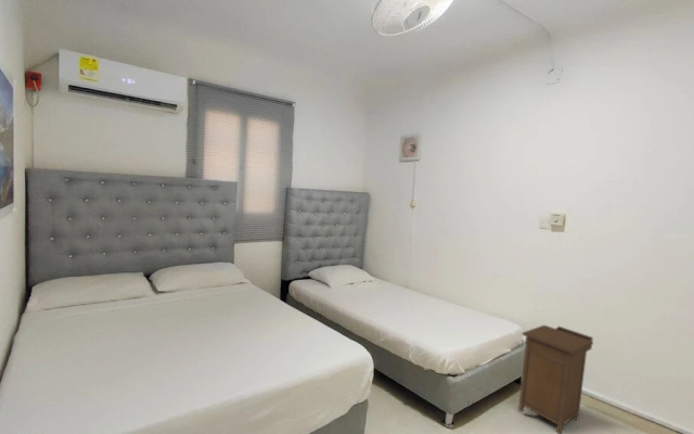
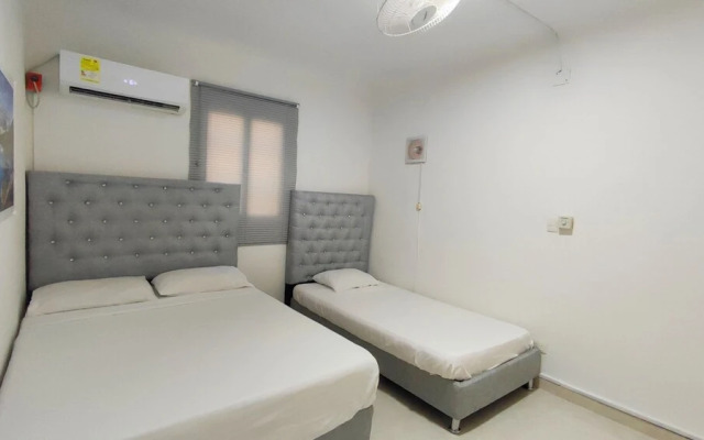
- nightstand (557, 373)
